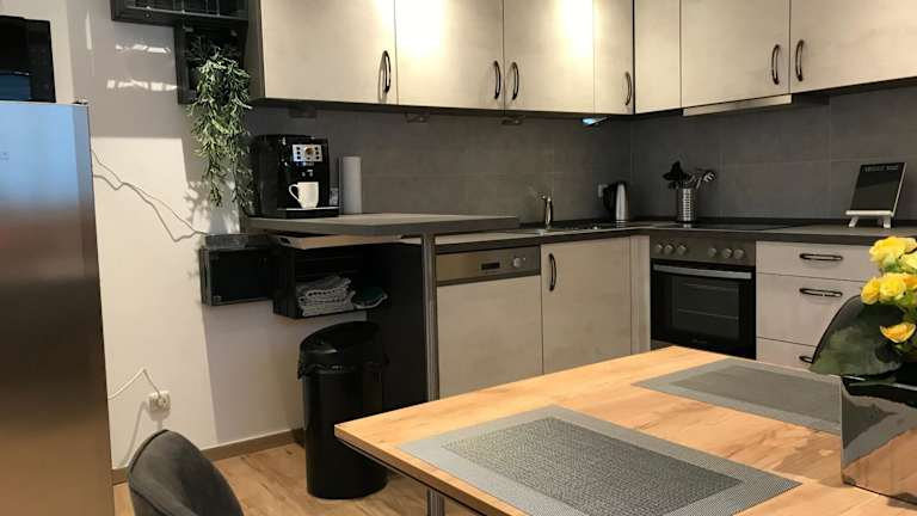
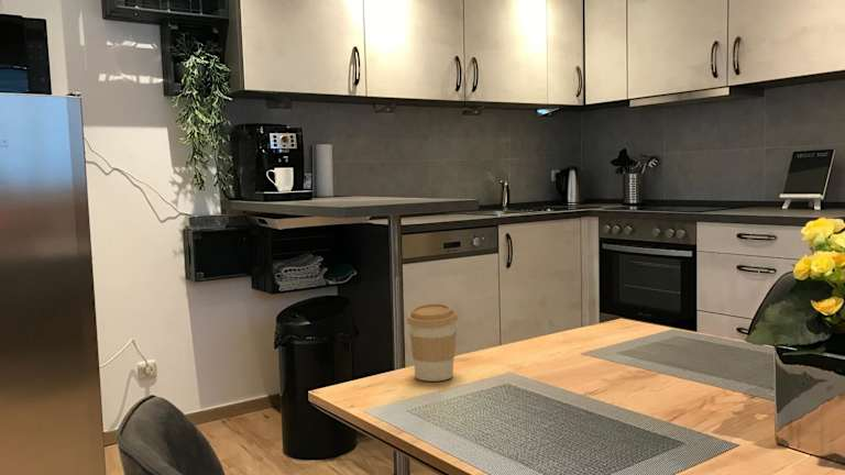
+ coffee cup (432, 341)
